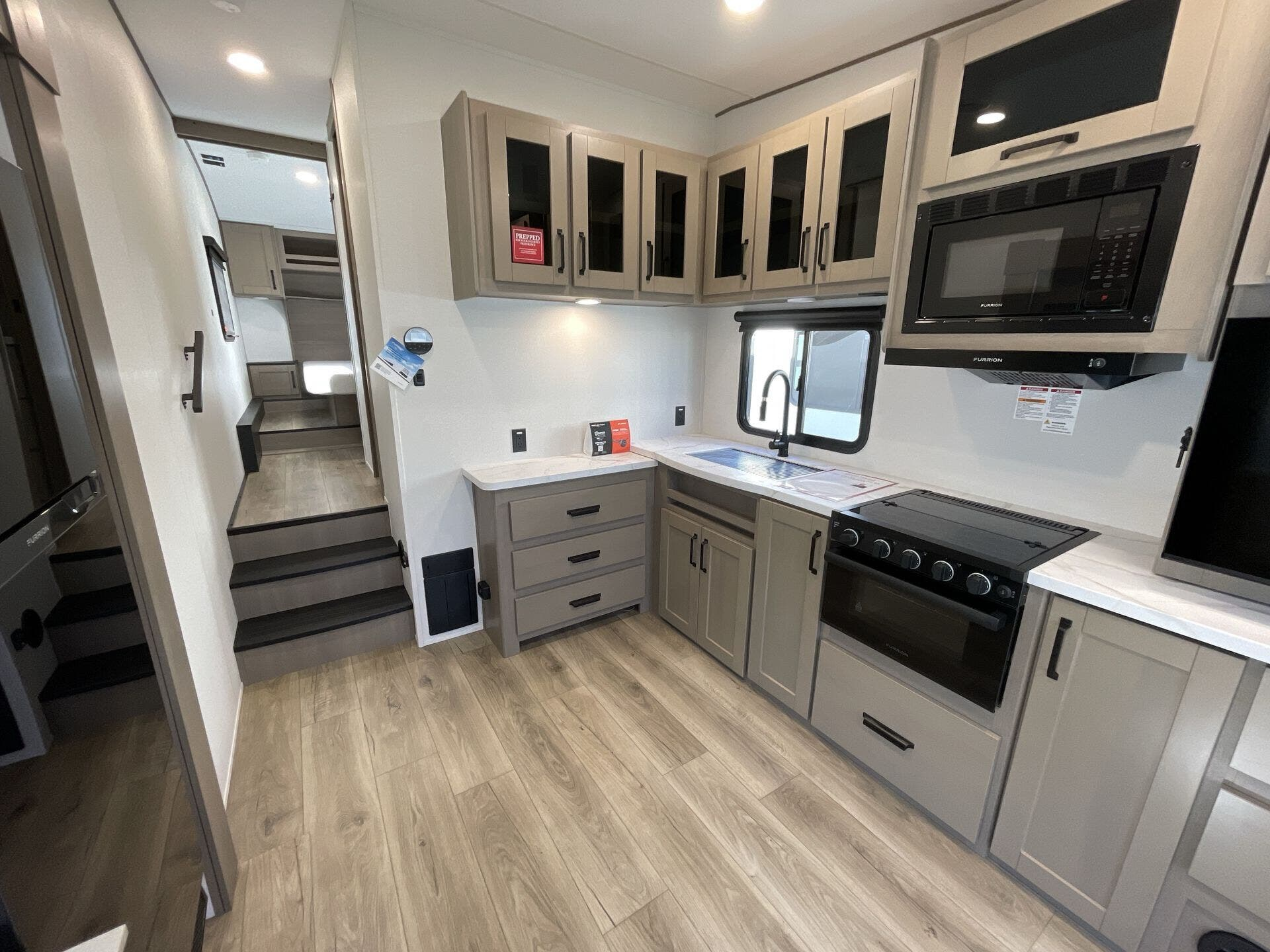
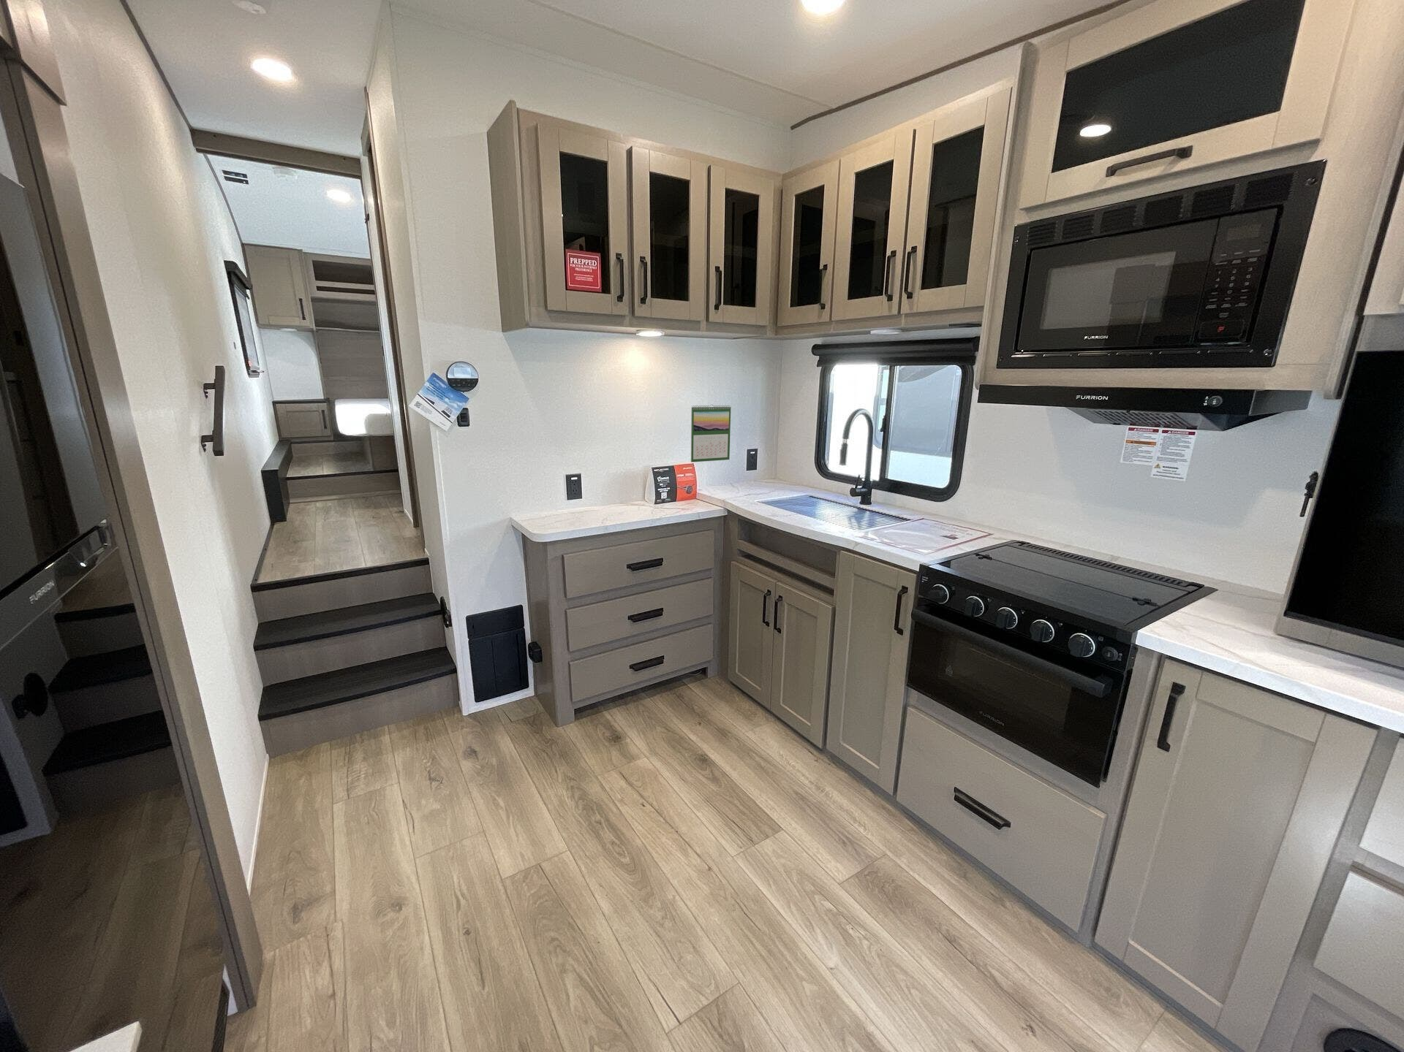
+ calendar (711, 432)
